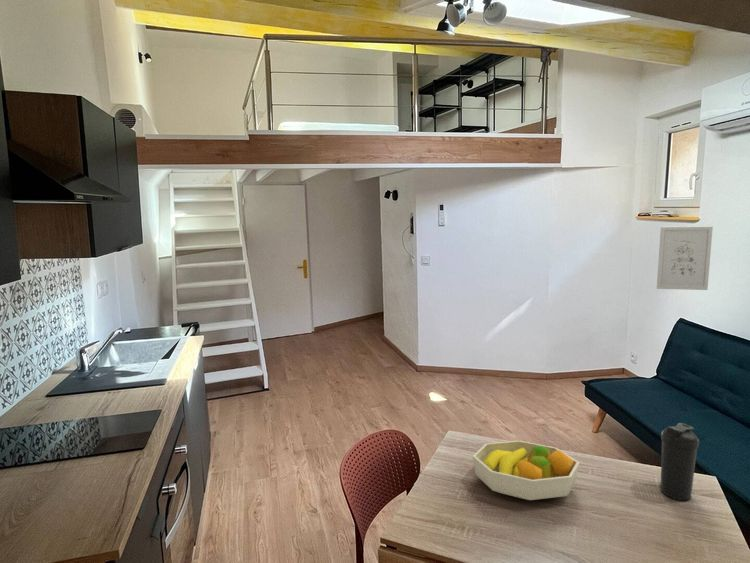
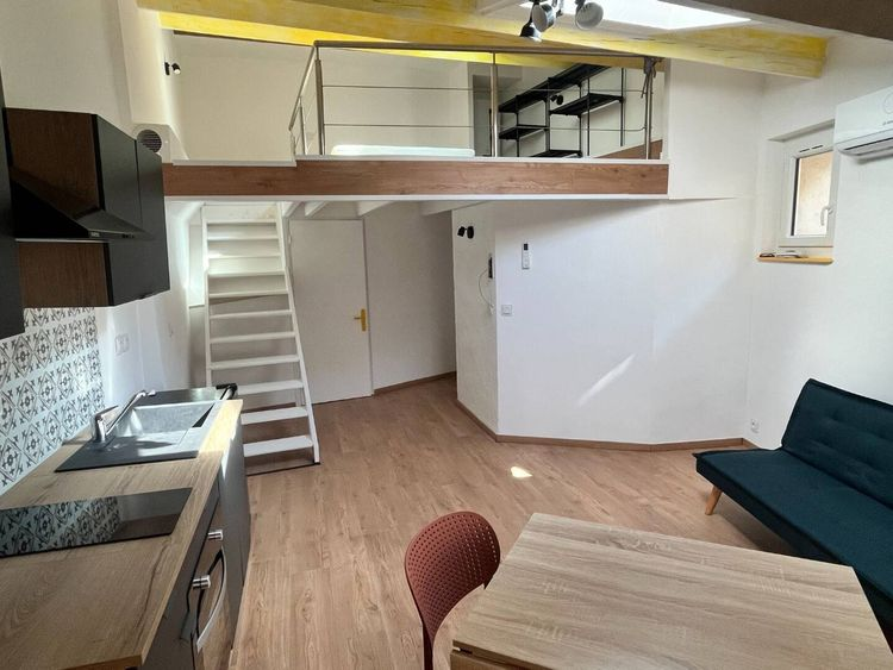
- wall art (684, 258)
- water bottle (678, 460)
- fruit bowl (525, 466)
